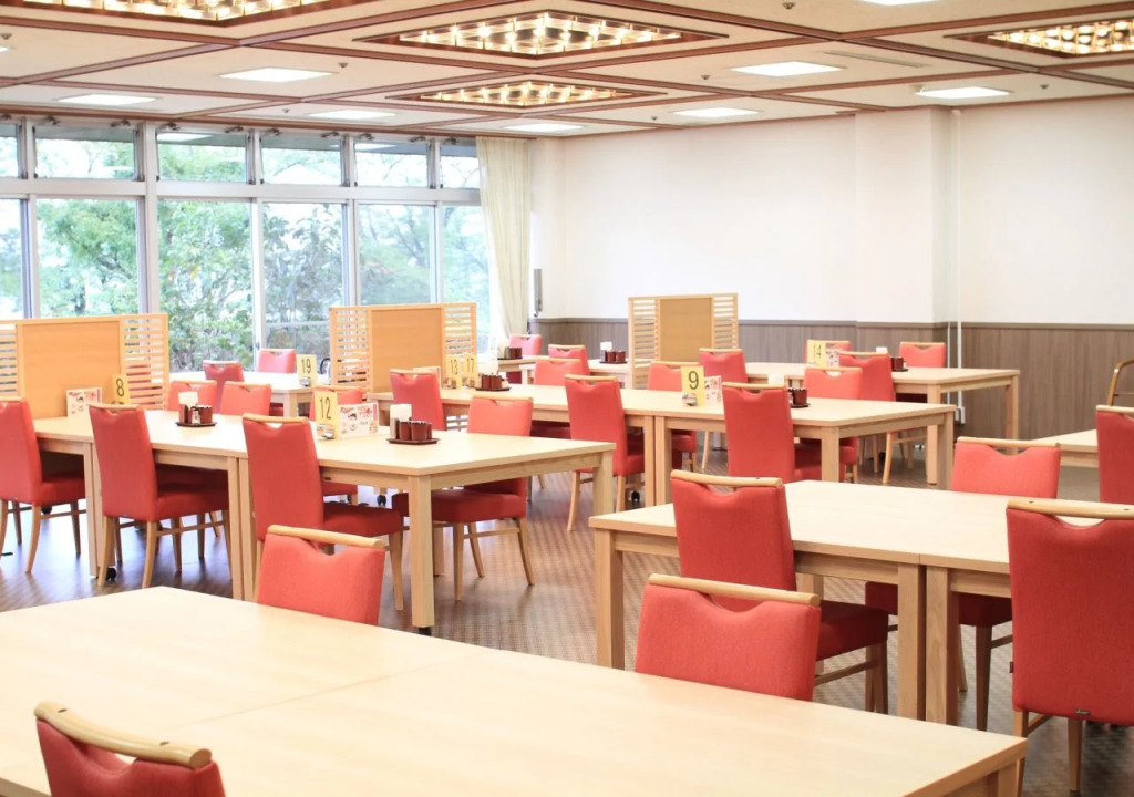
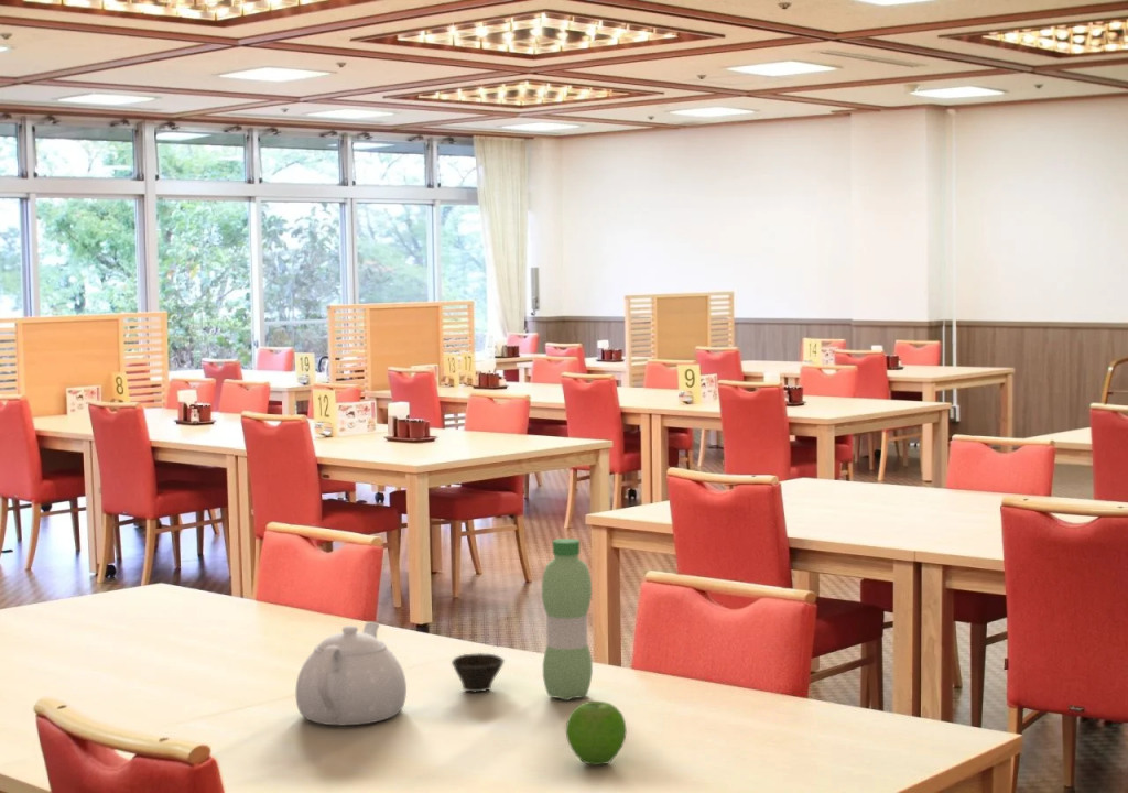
+ cup (480, 673)
+ teapot (349, 670)
+ fruit (596, 732)
+ water bottle (566, 618)
